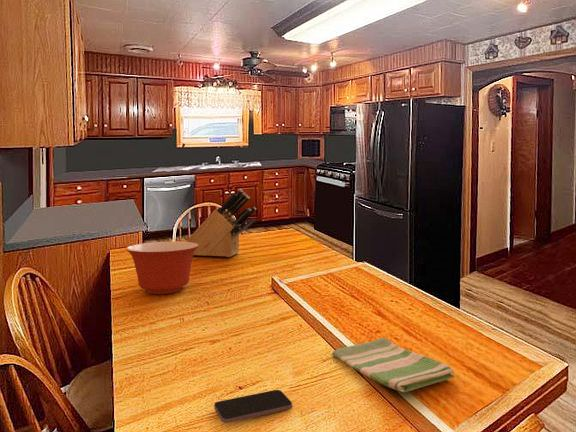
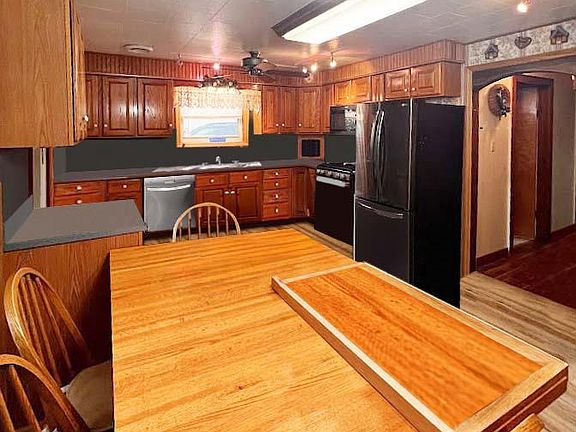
- mixing bowl (163, 267)
- dish towel (390, 361)
- knife block (217, 222)
- smartphone (253, 405)
